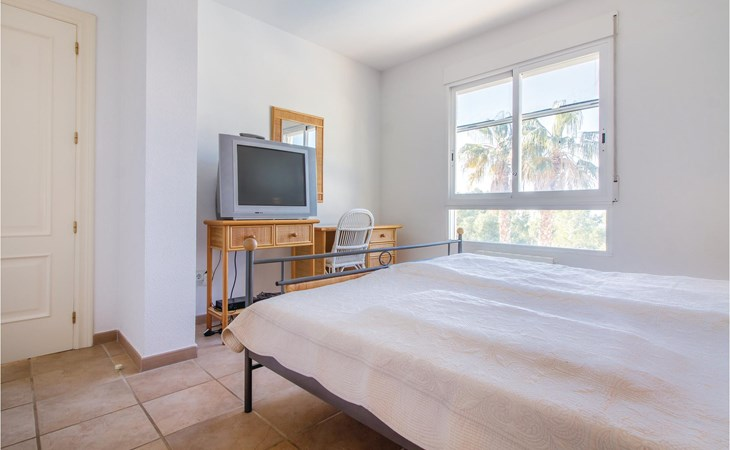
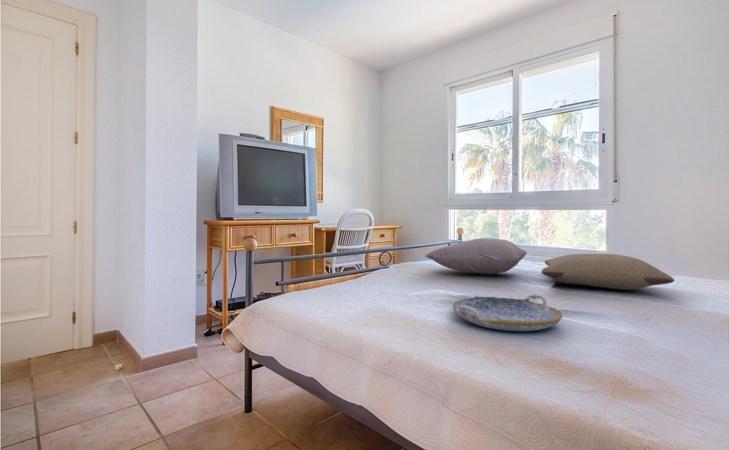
+ pillow (477, 255)
+ serving tray (504, 310)
+ pillow (597, 270)
